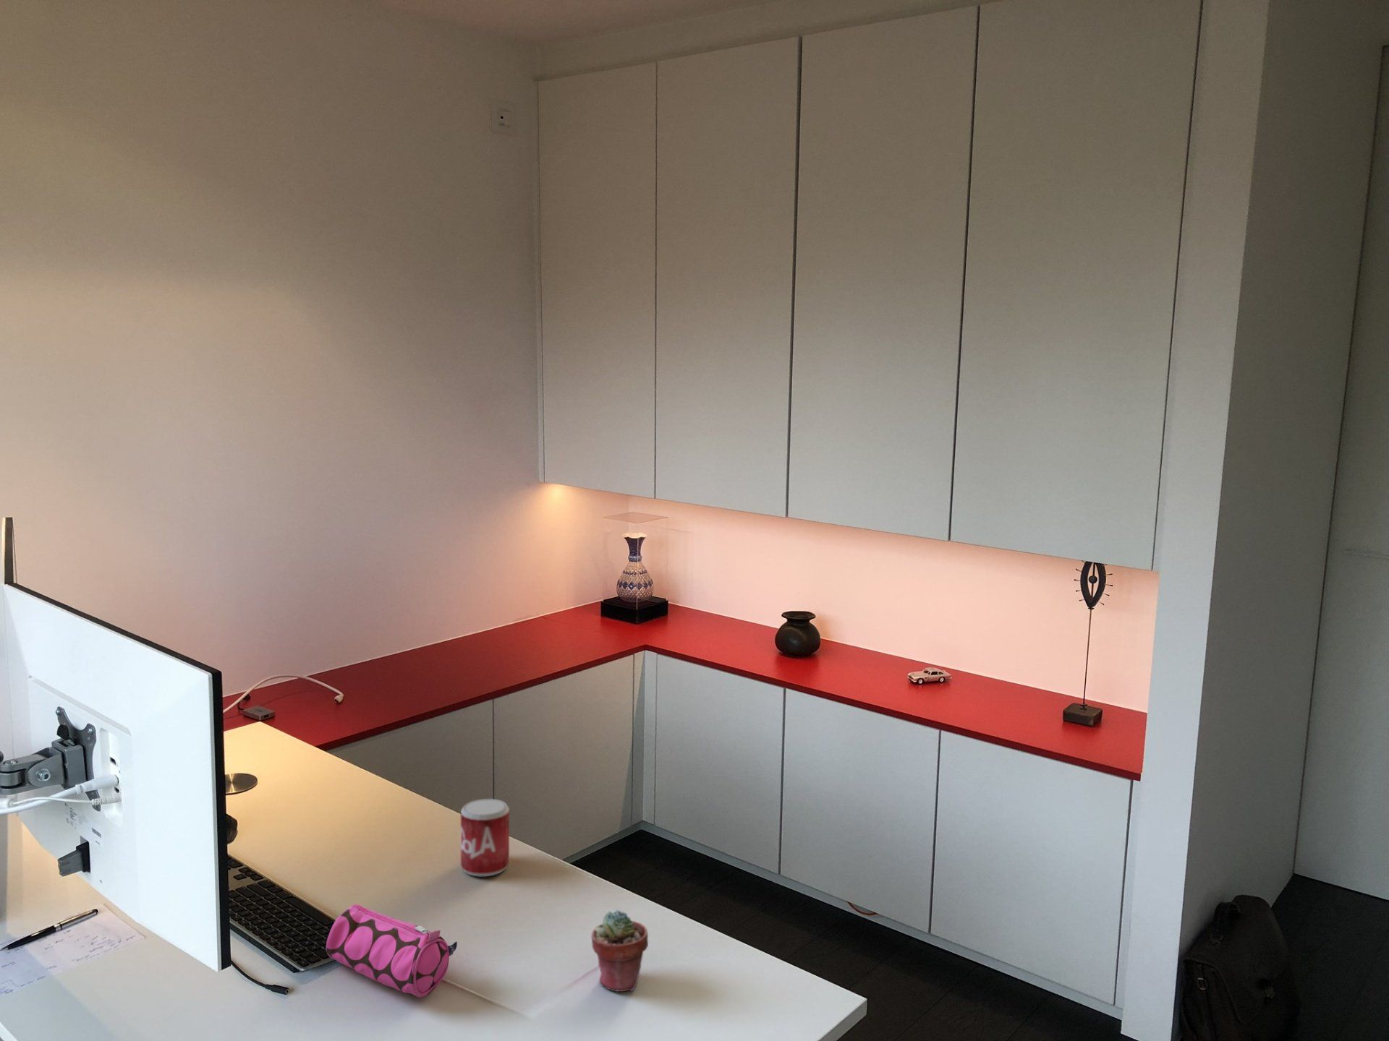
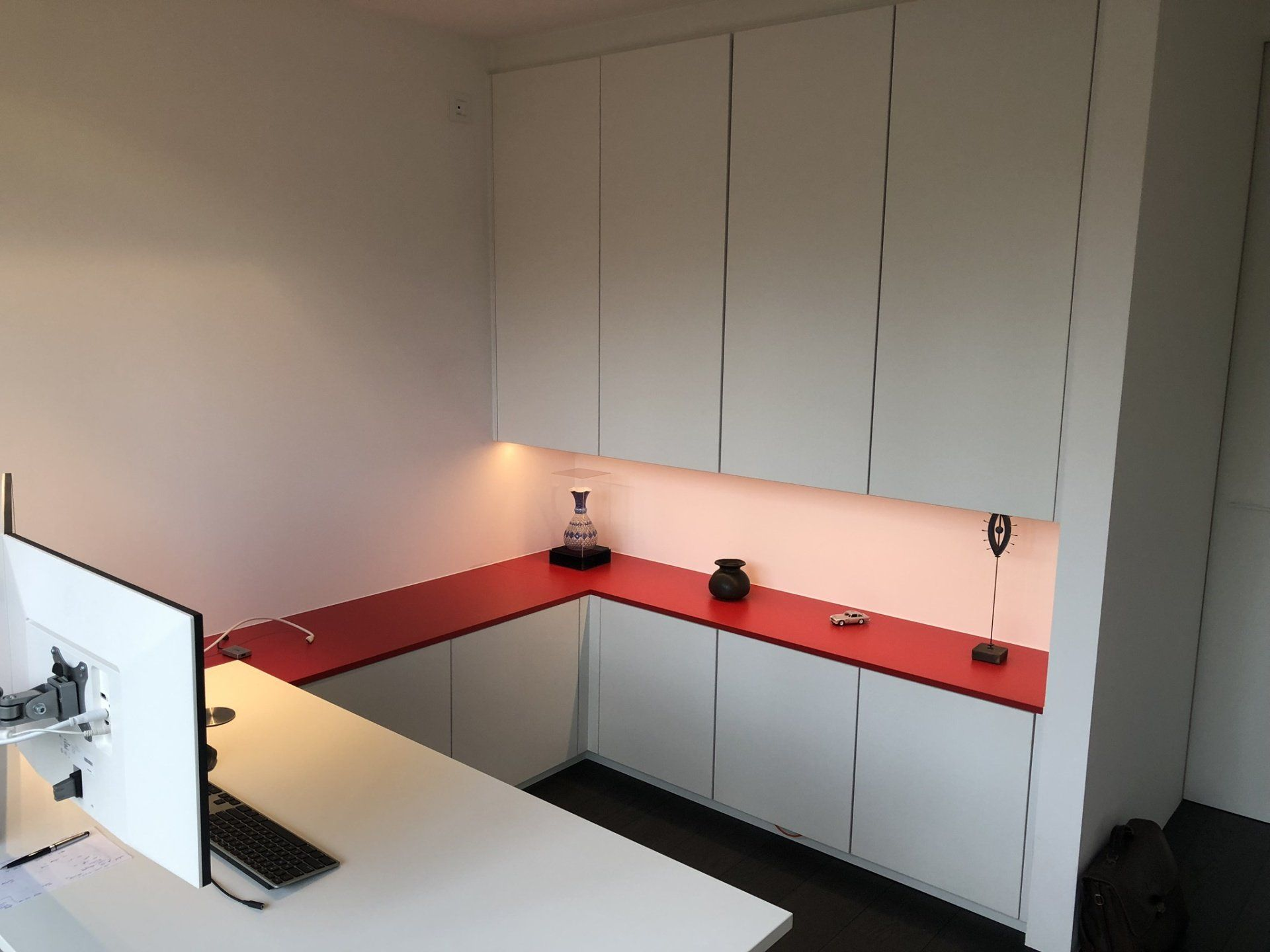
- beverage can (485, 837)
- pencil case (388, 945)
- potted succulent (619, 946)
